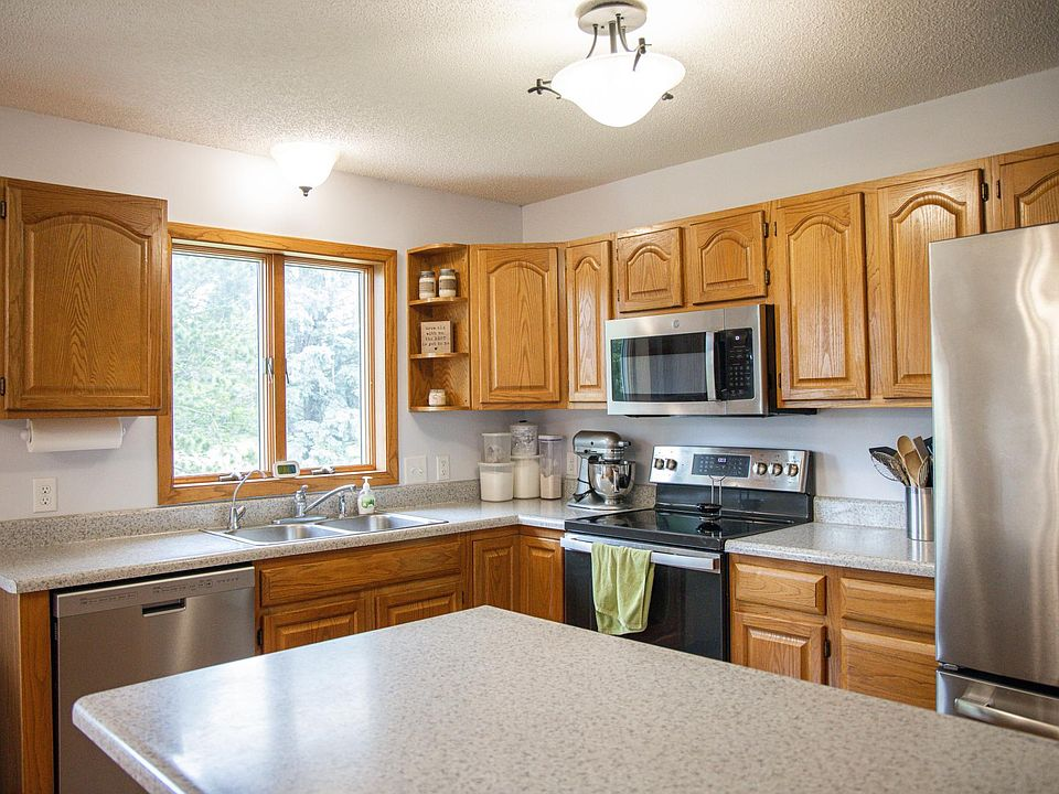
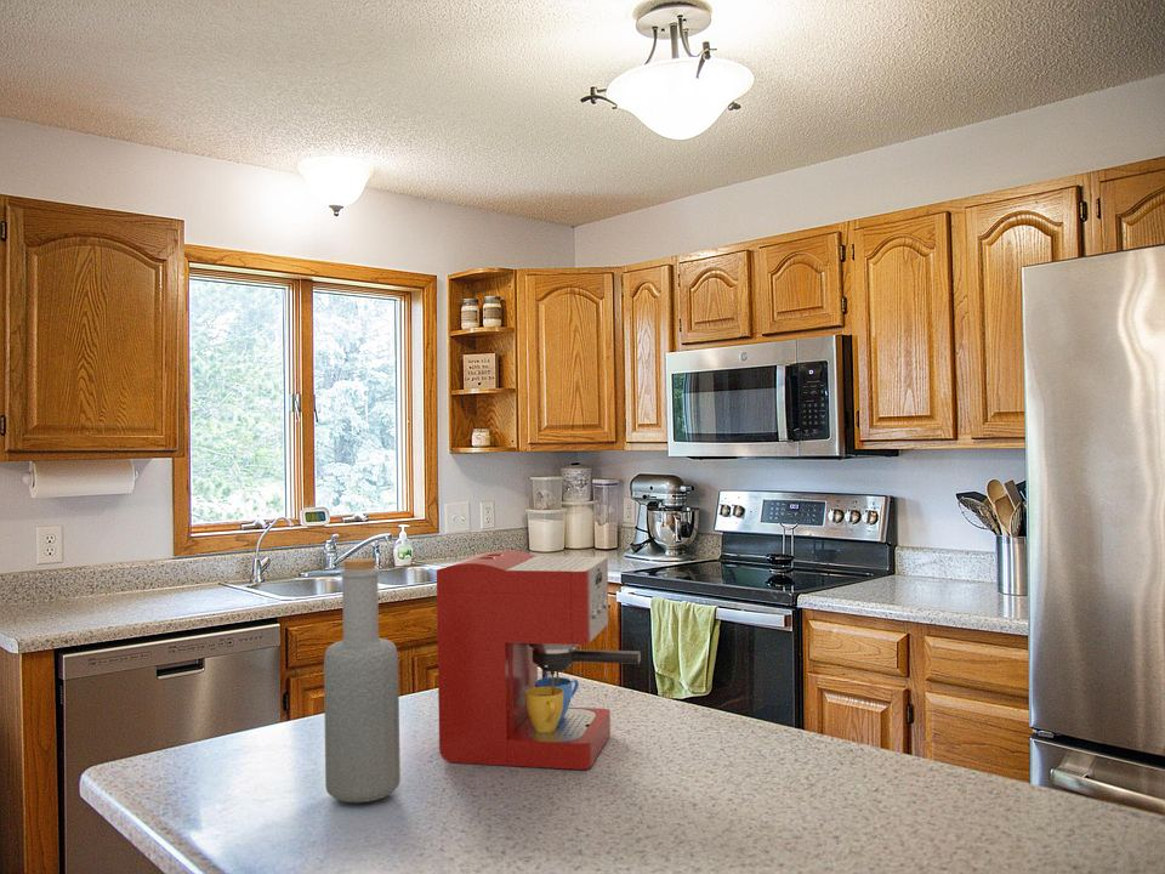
+ bottle (360, 677)
+ coffee maker (525, 651)
